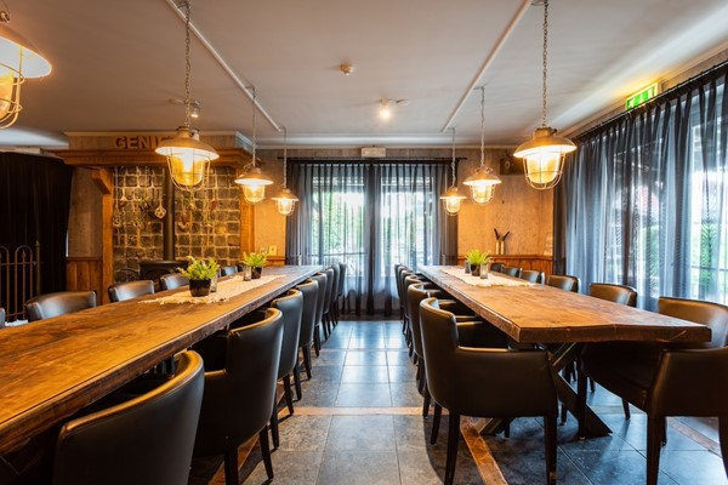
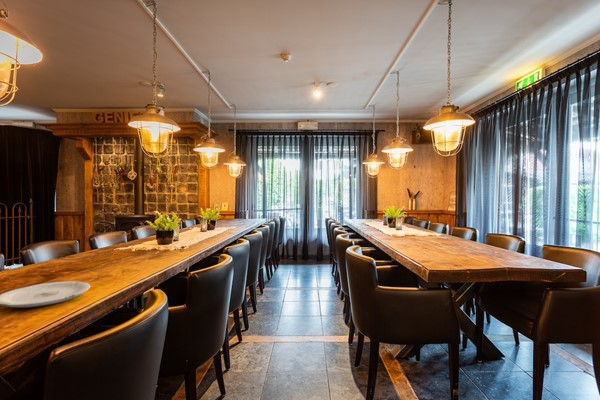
+ plate (45, 294)
